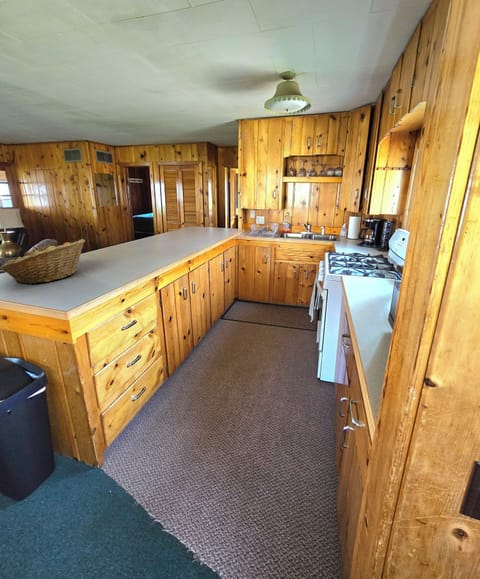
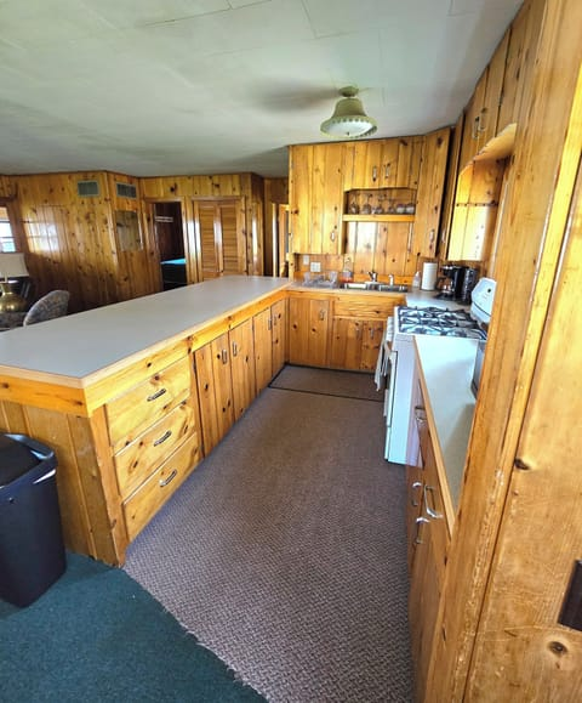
- fruit basket (48, 259)
